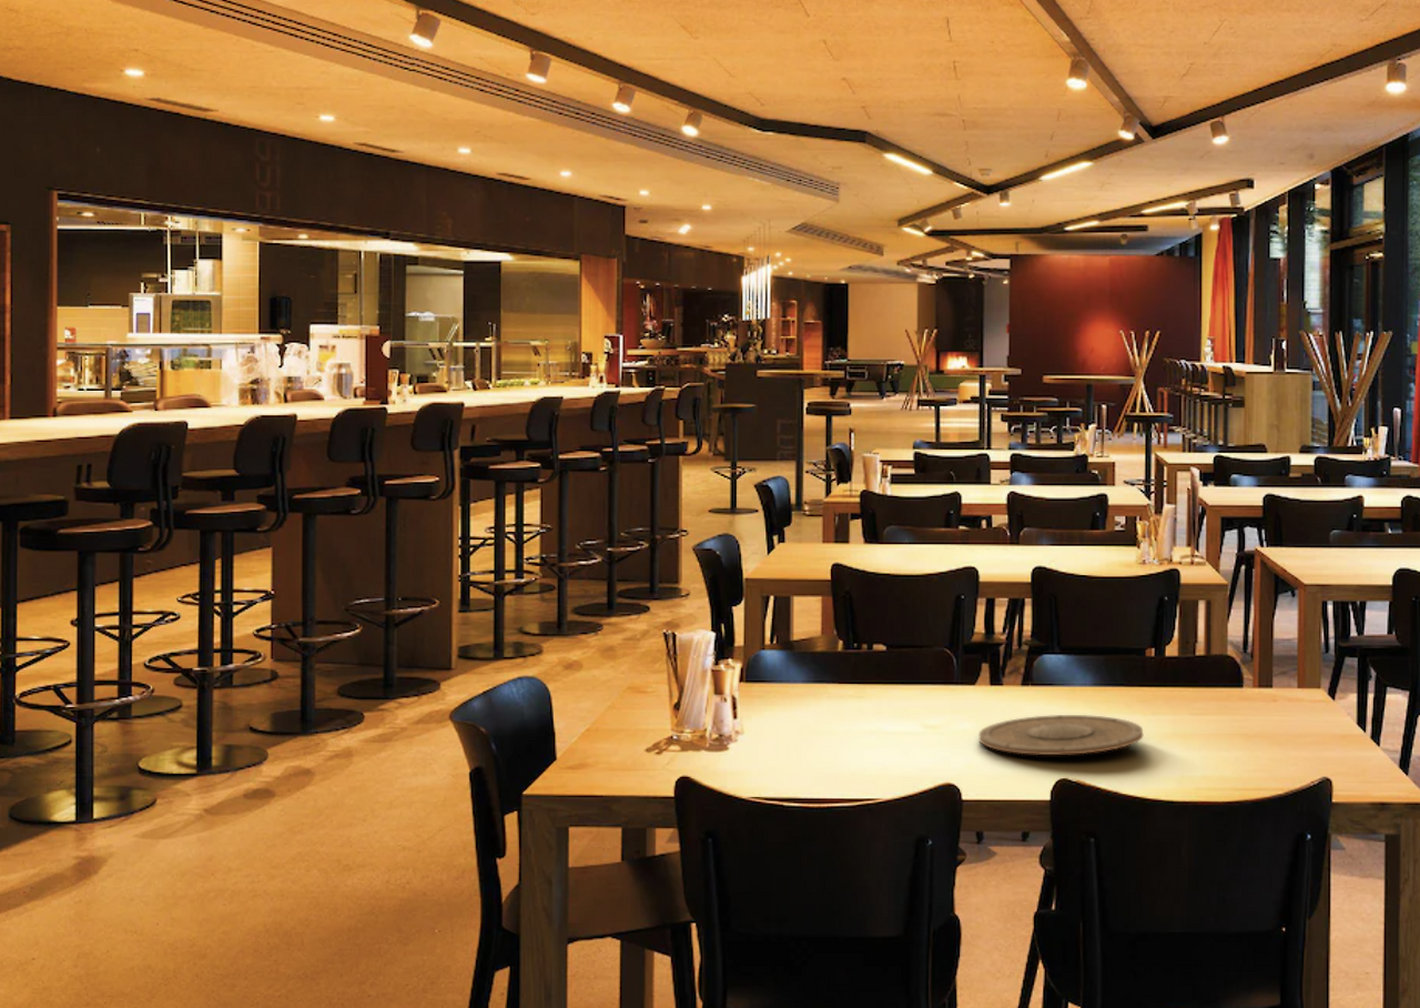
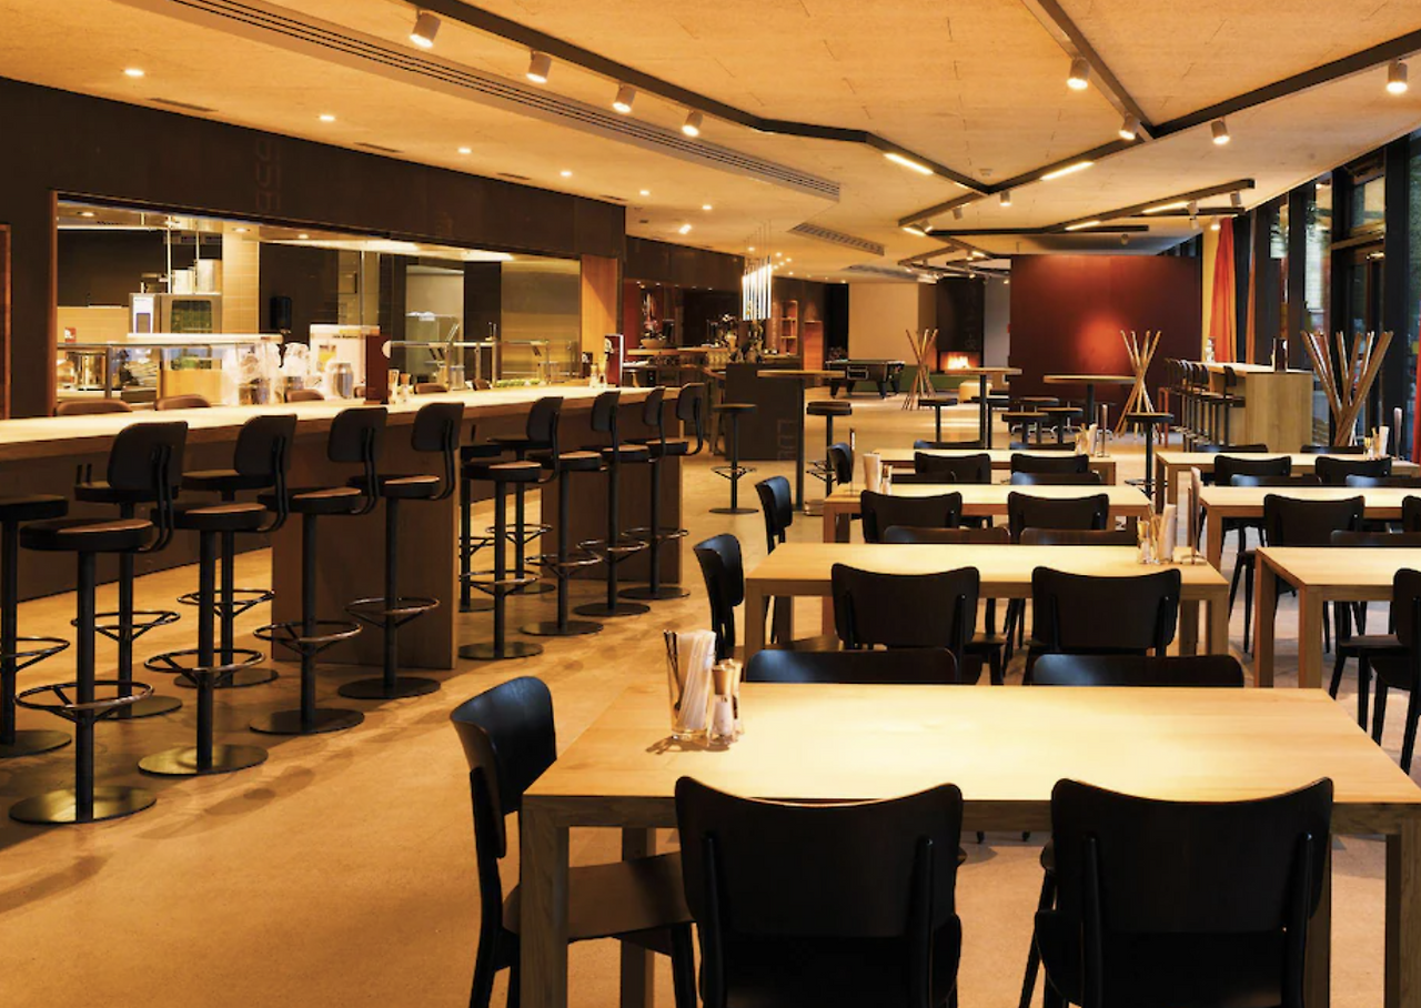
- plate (1059, 733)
